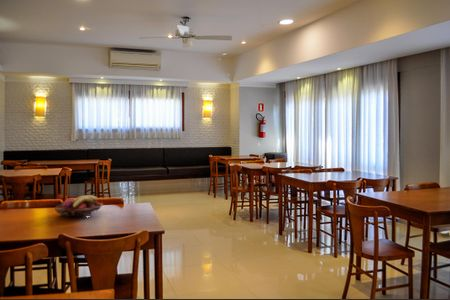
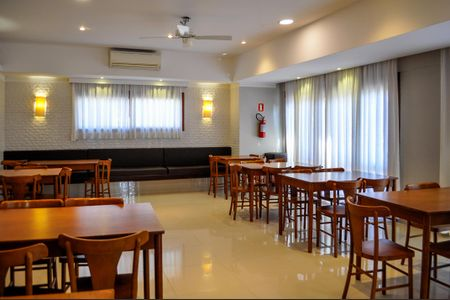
- fruit basket (79, 205)
